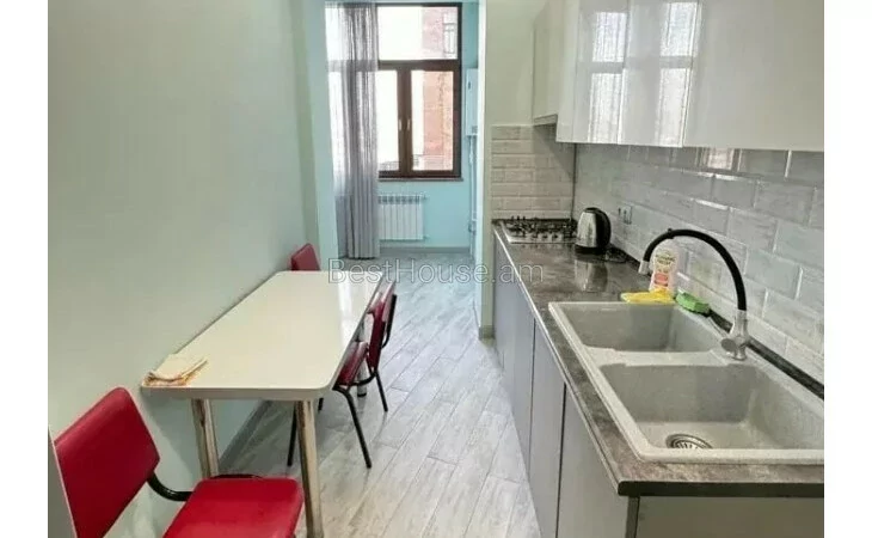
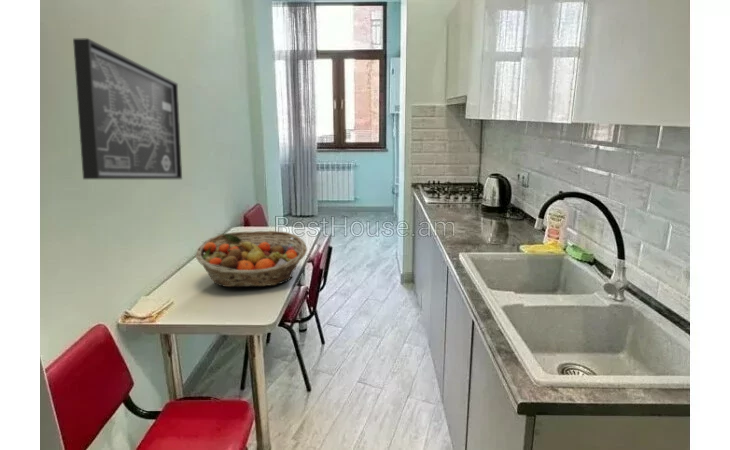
+ wall art (138, 122)
+ fruit basket (252, 257)
